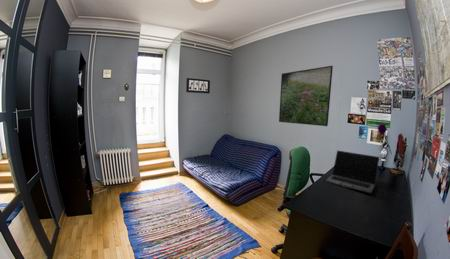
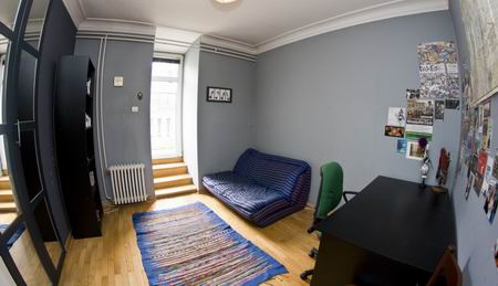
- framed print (302, 97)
- laptop (351, 169)
